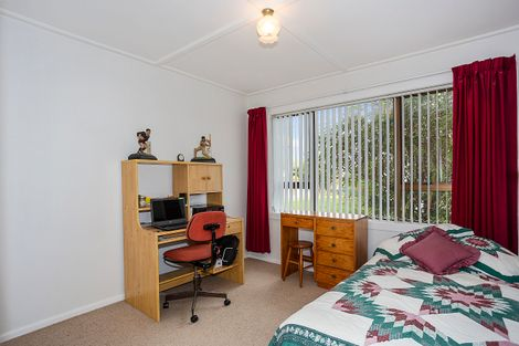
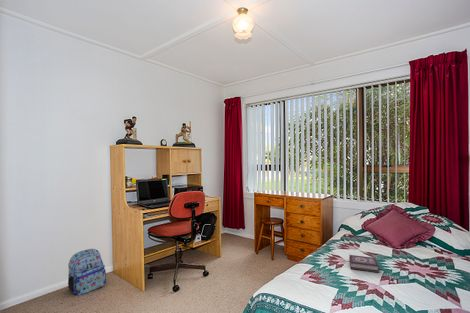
+ book (363, 263)
+ backpack (87, 269)
